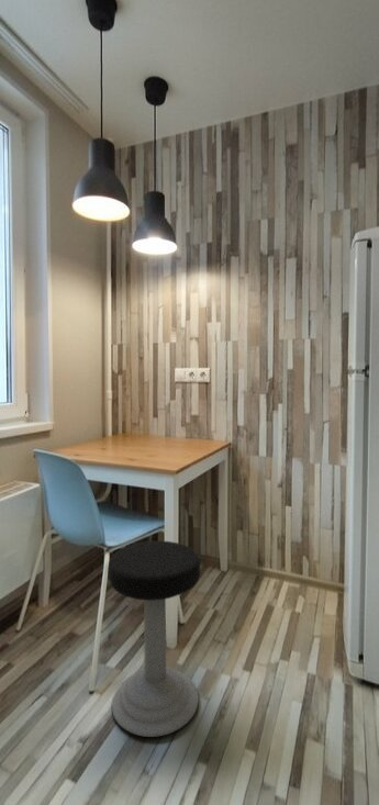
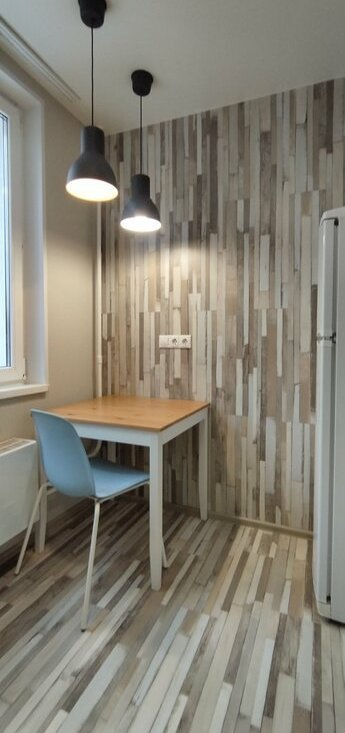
- stool (155, 628)
